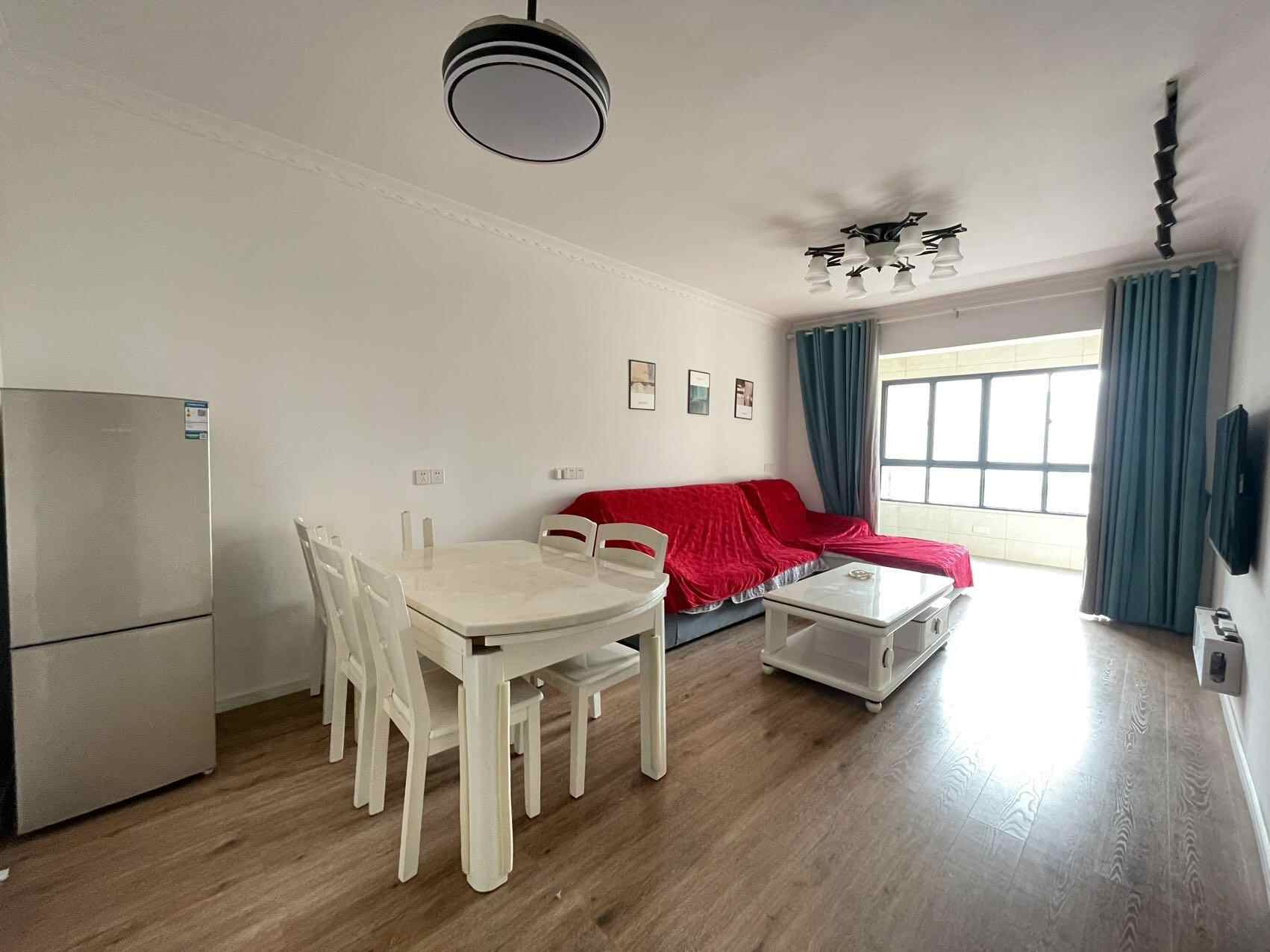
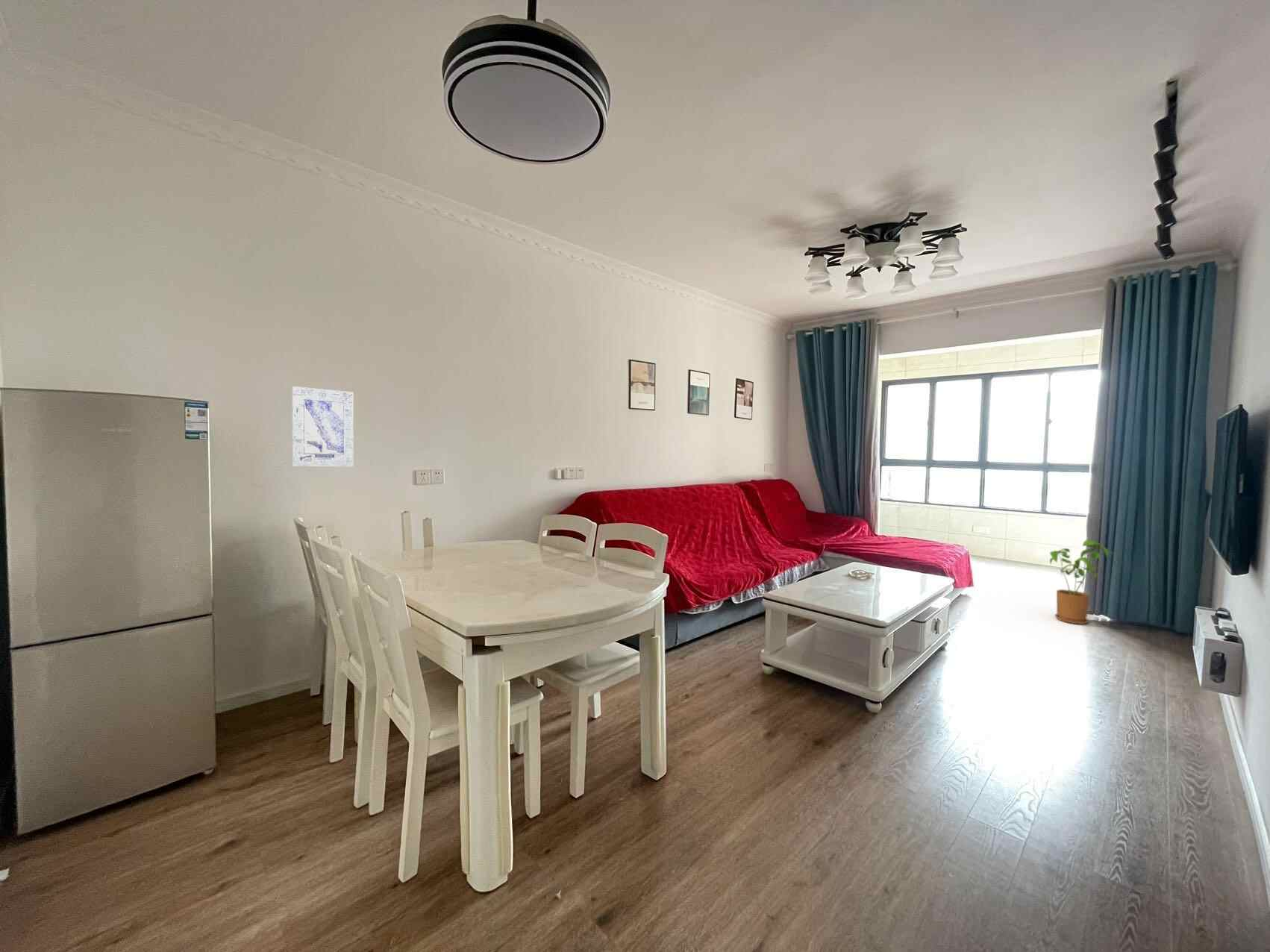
+ wall art (324, 428)
+ house plant (1075, 580)
